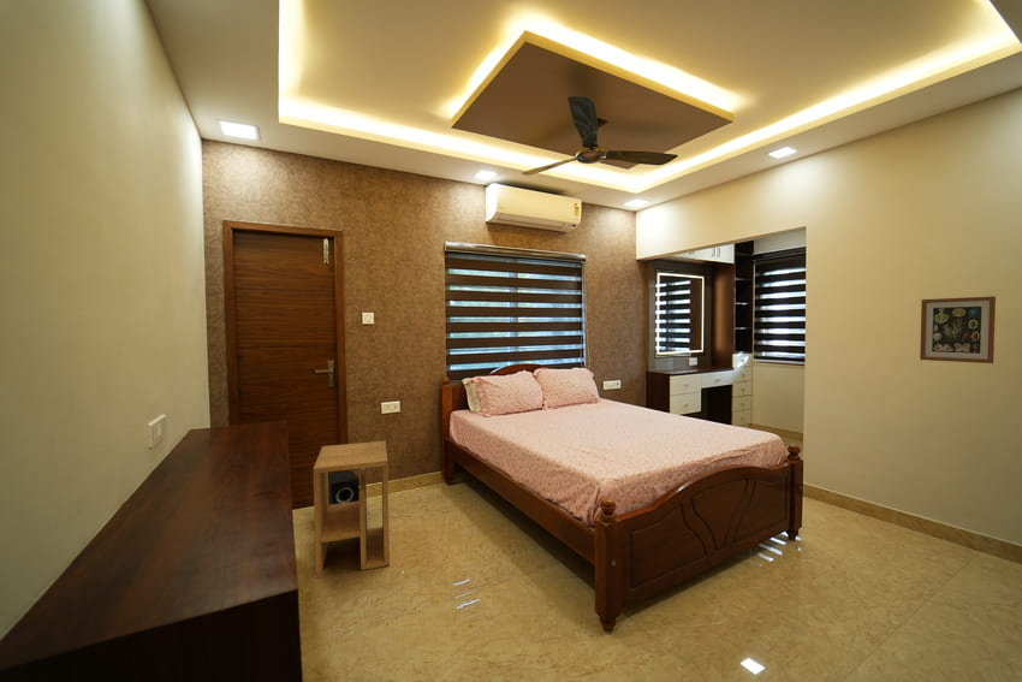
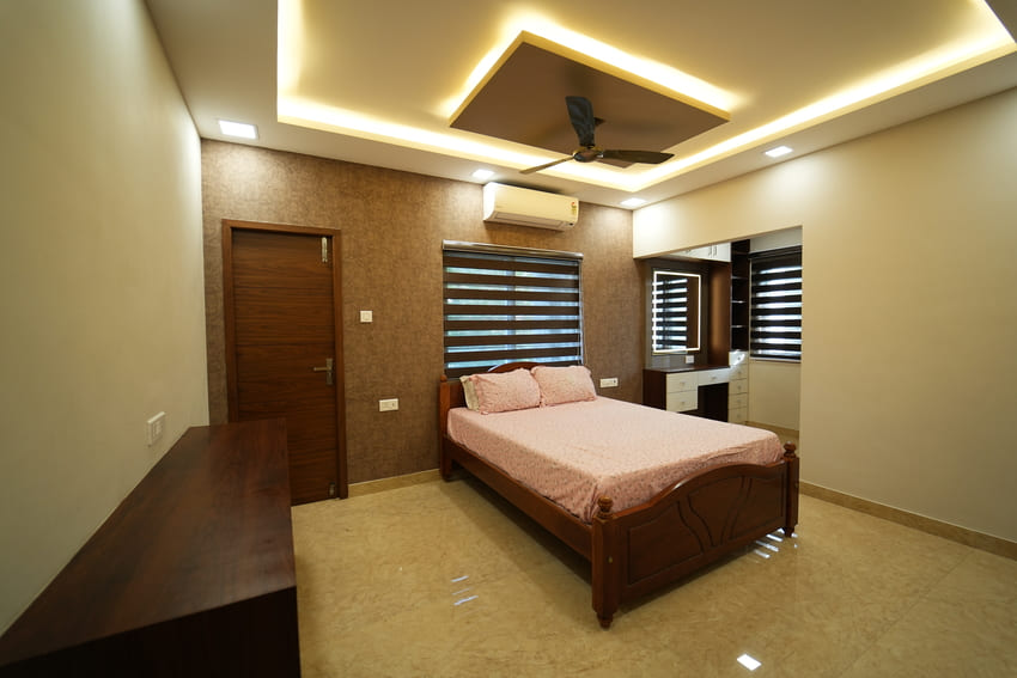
- wall art (955, 330)
- side table (353, 502)
- speaker (343, 498)
